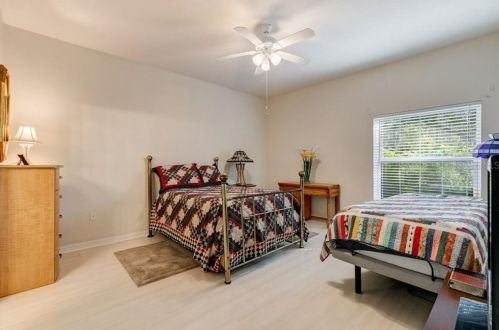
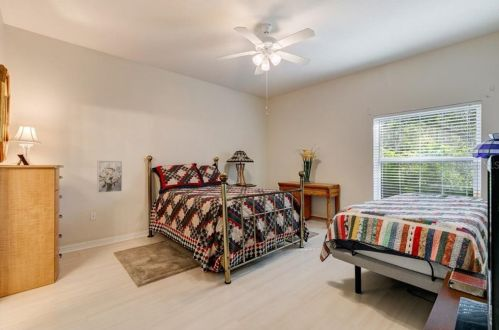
+ wall art (110, 176)
